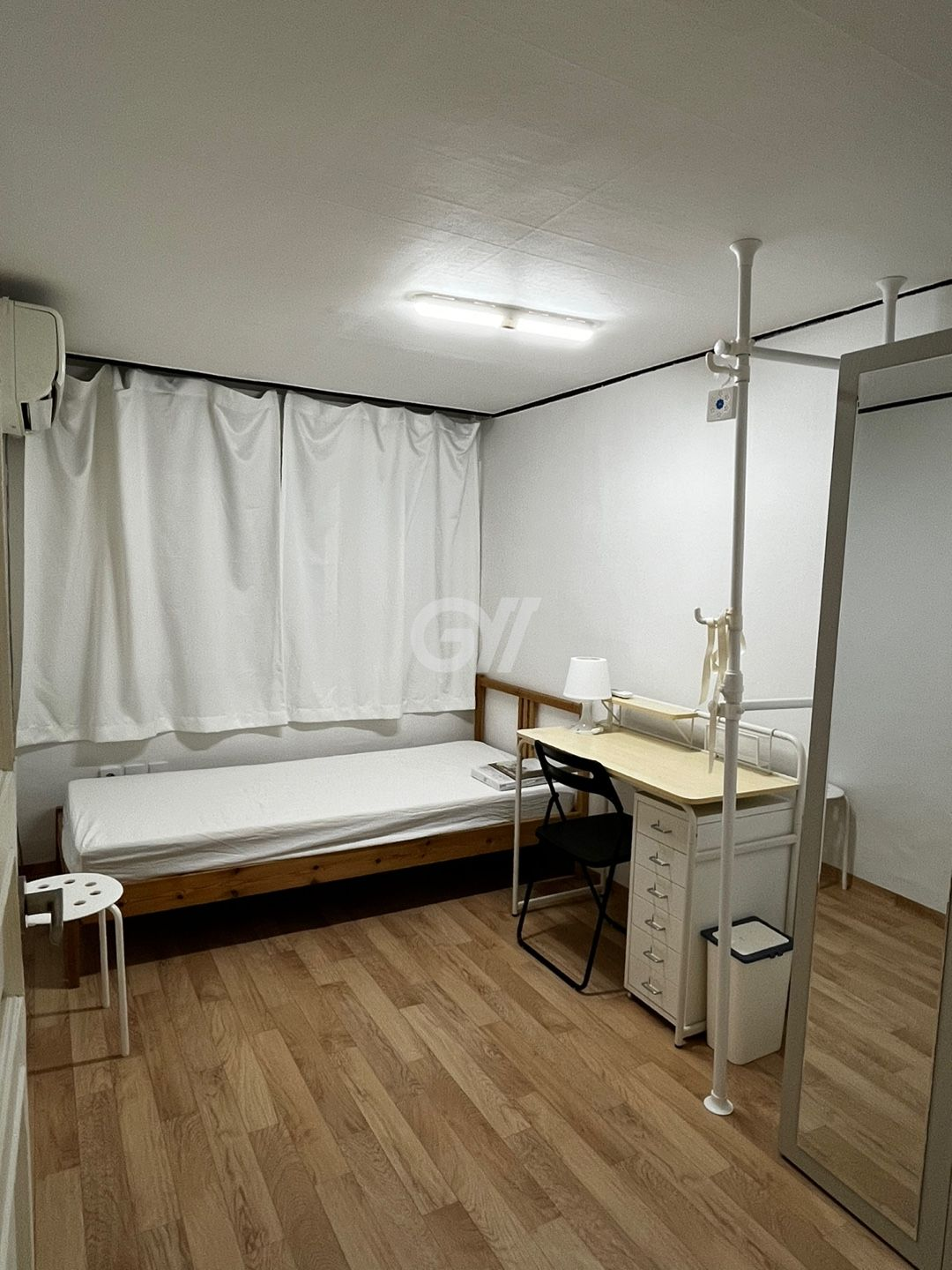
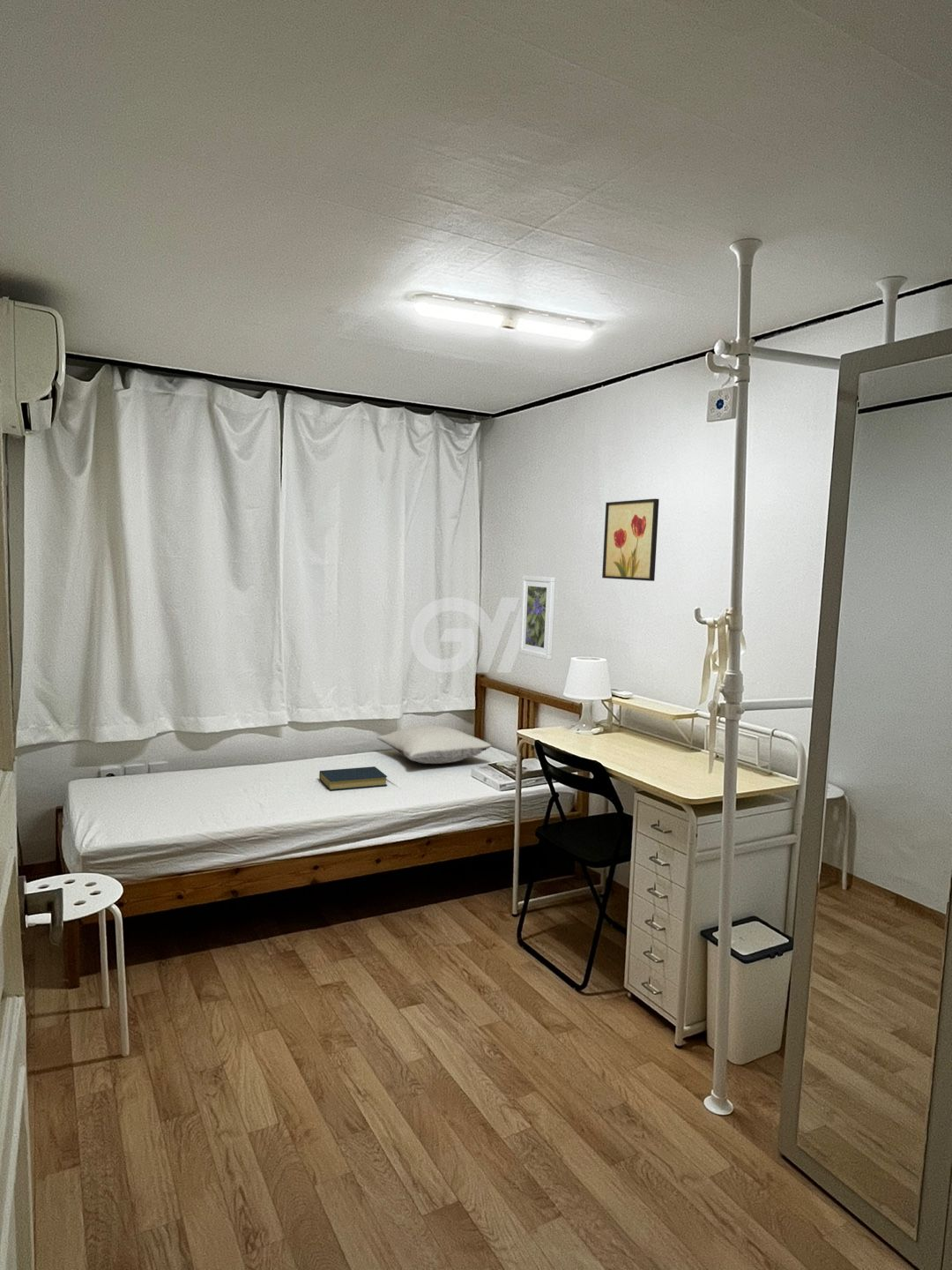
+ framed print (536, 616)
+ hardback book (353, 778)
+ wall art (630, 540)
+ pillow (433, 743)
